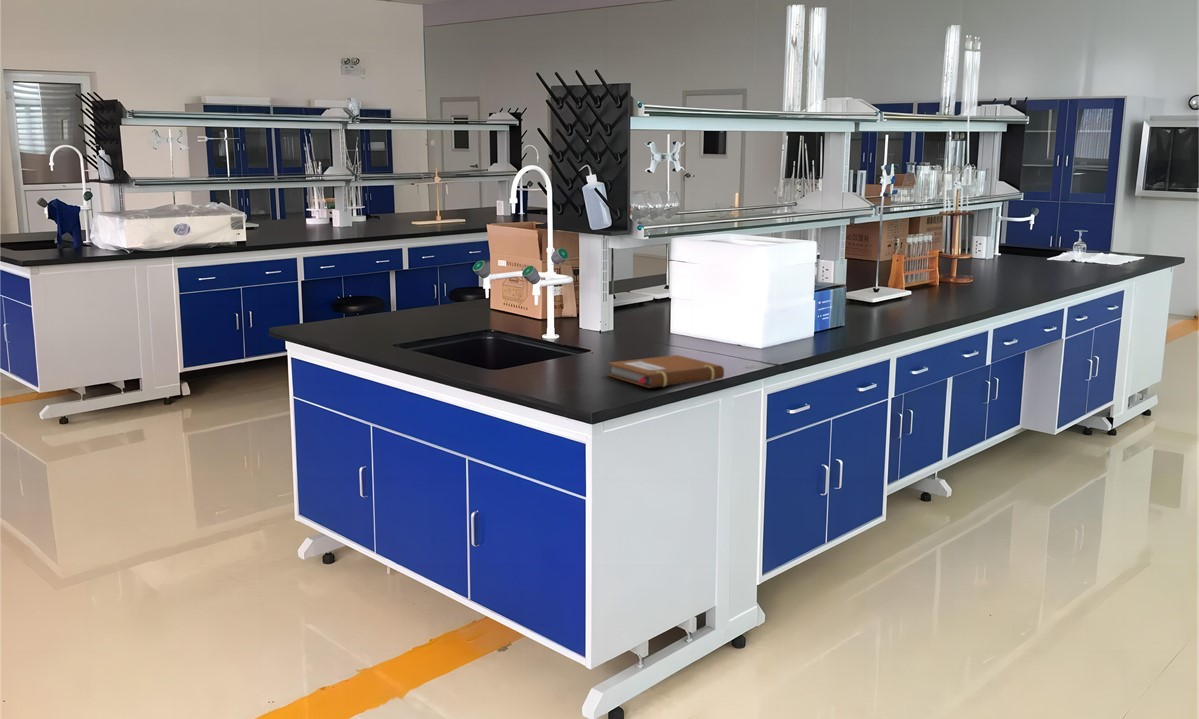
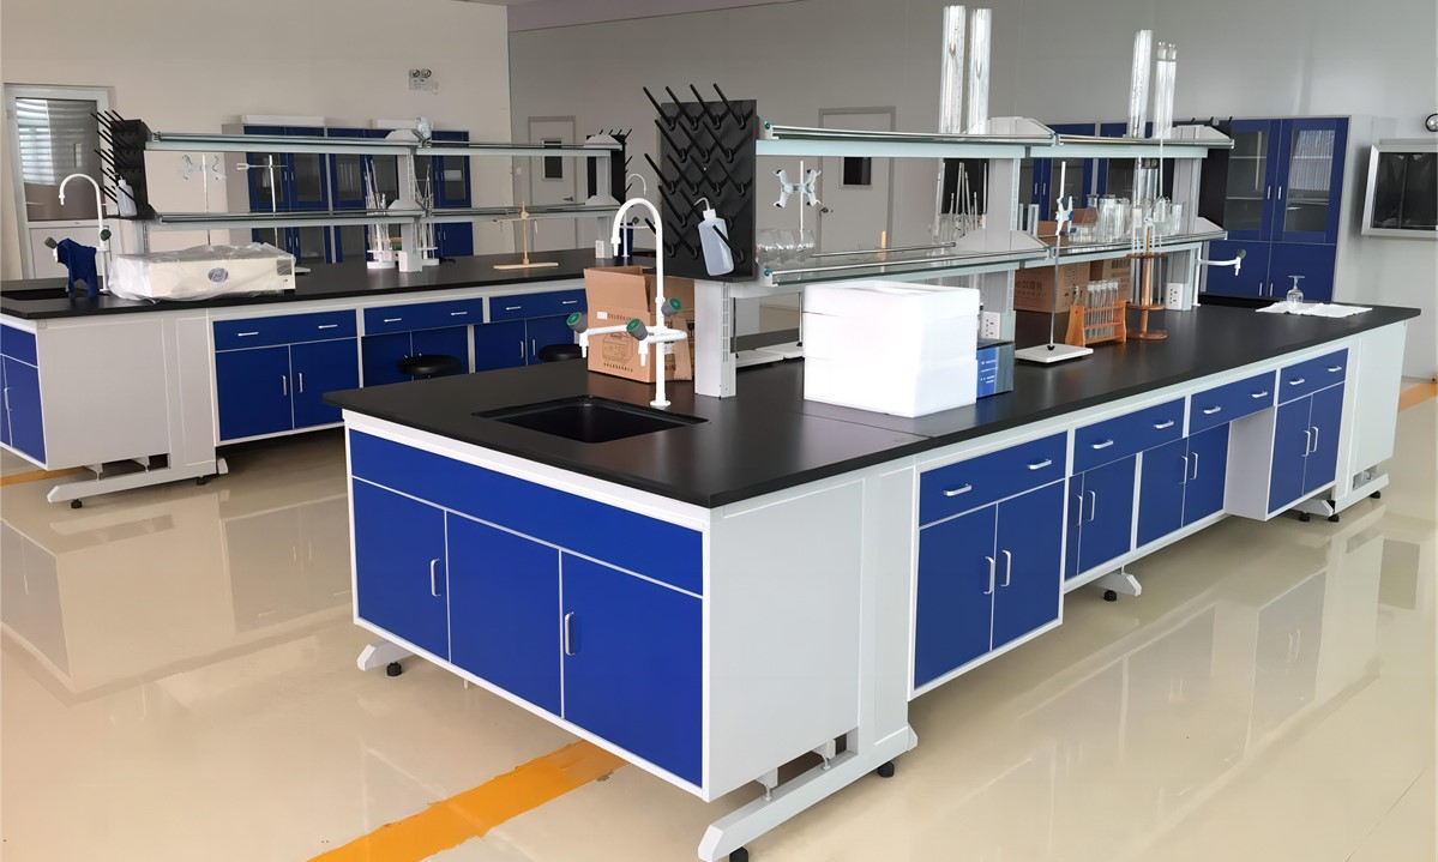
- notebook (663, 371)
